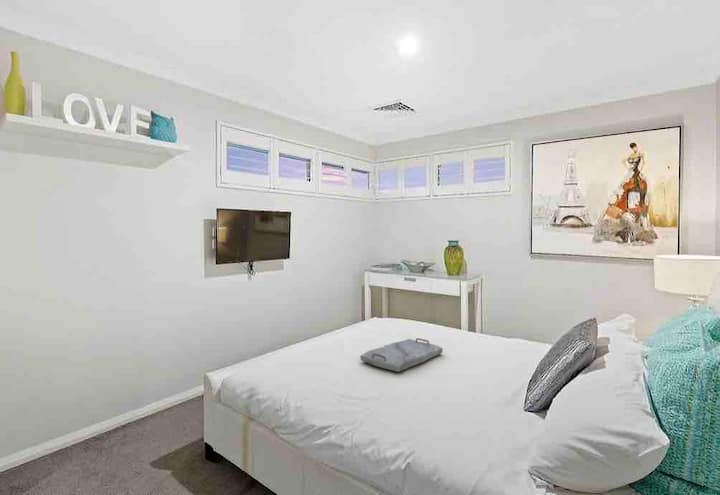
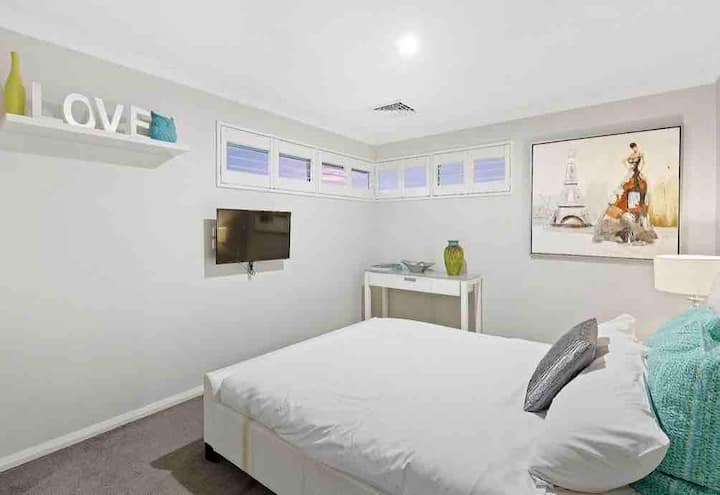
- serving tray (398, 350)
